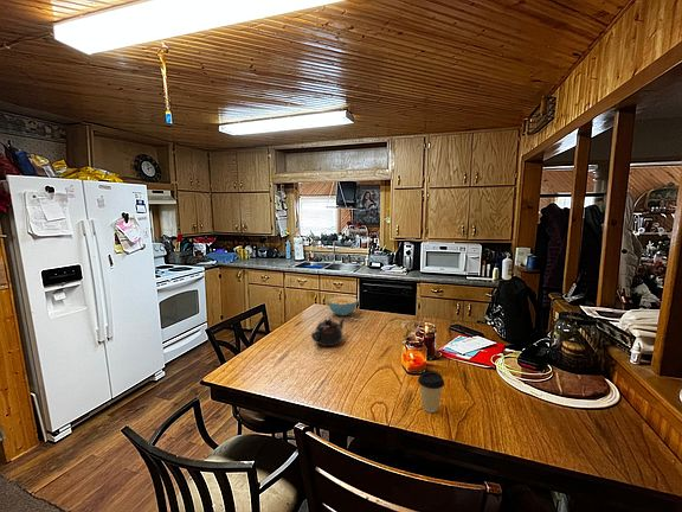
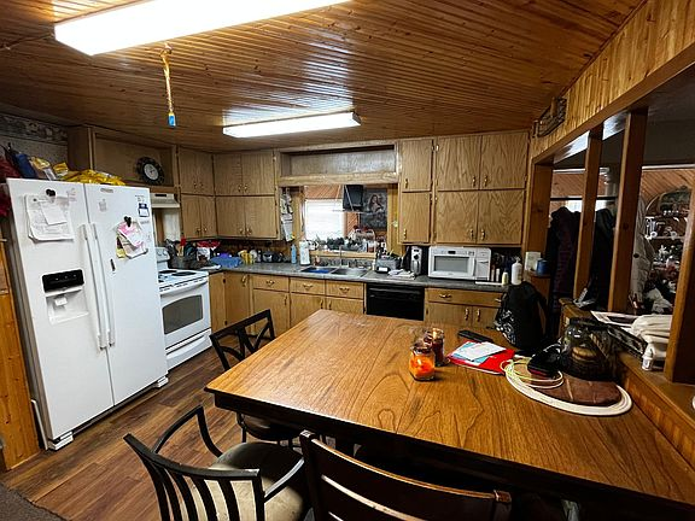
- coffee cup (430, 391)
- teapot (329, 329)
- cereal bowl (342, 307)
